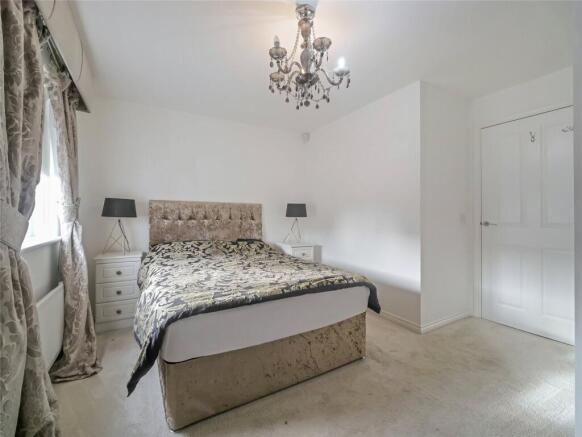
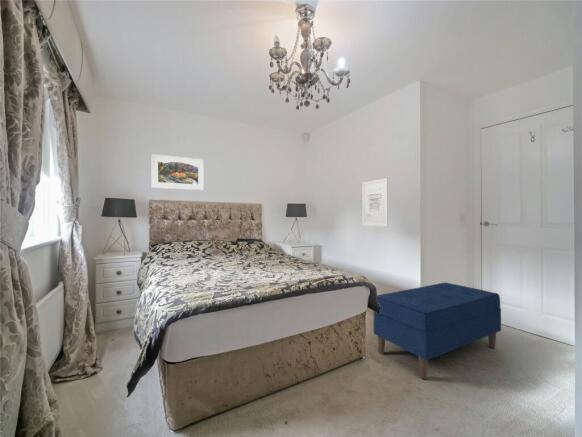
+ wall art (374, 203)
+ bench (437, 322)
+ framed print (178, 172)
